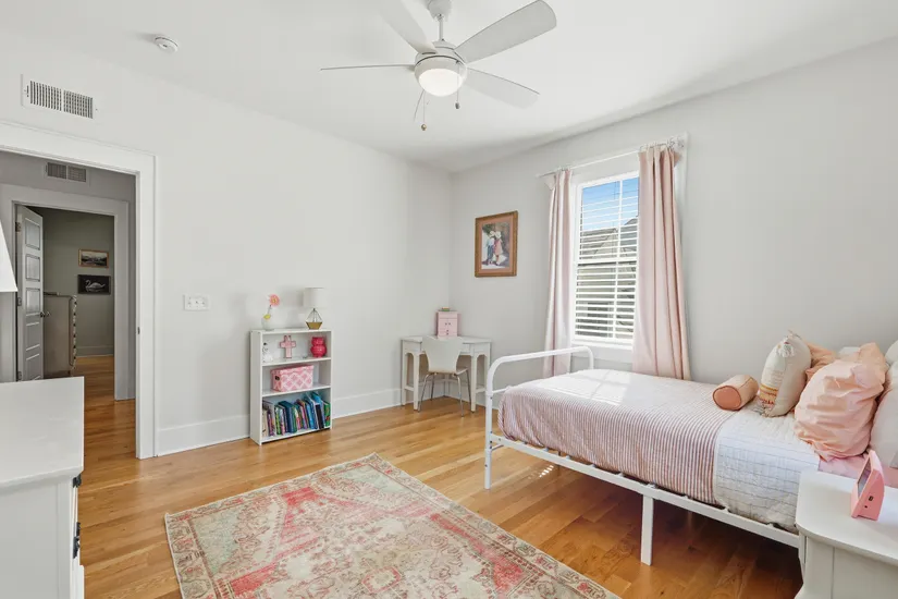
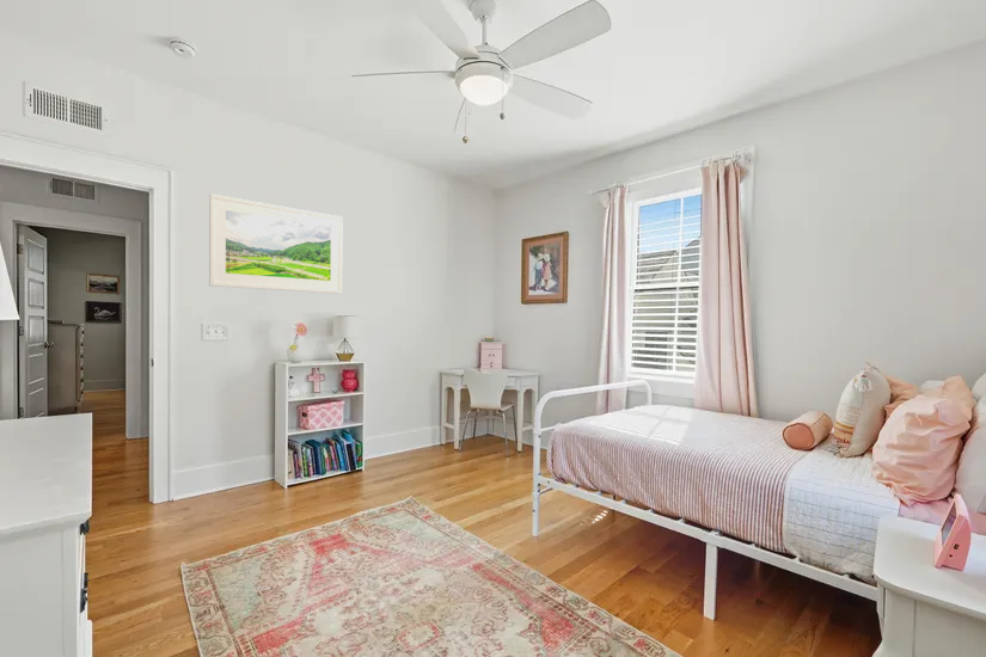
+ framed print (281, 247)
